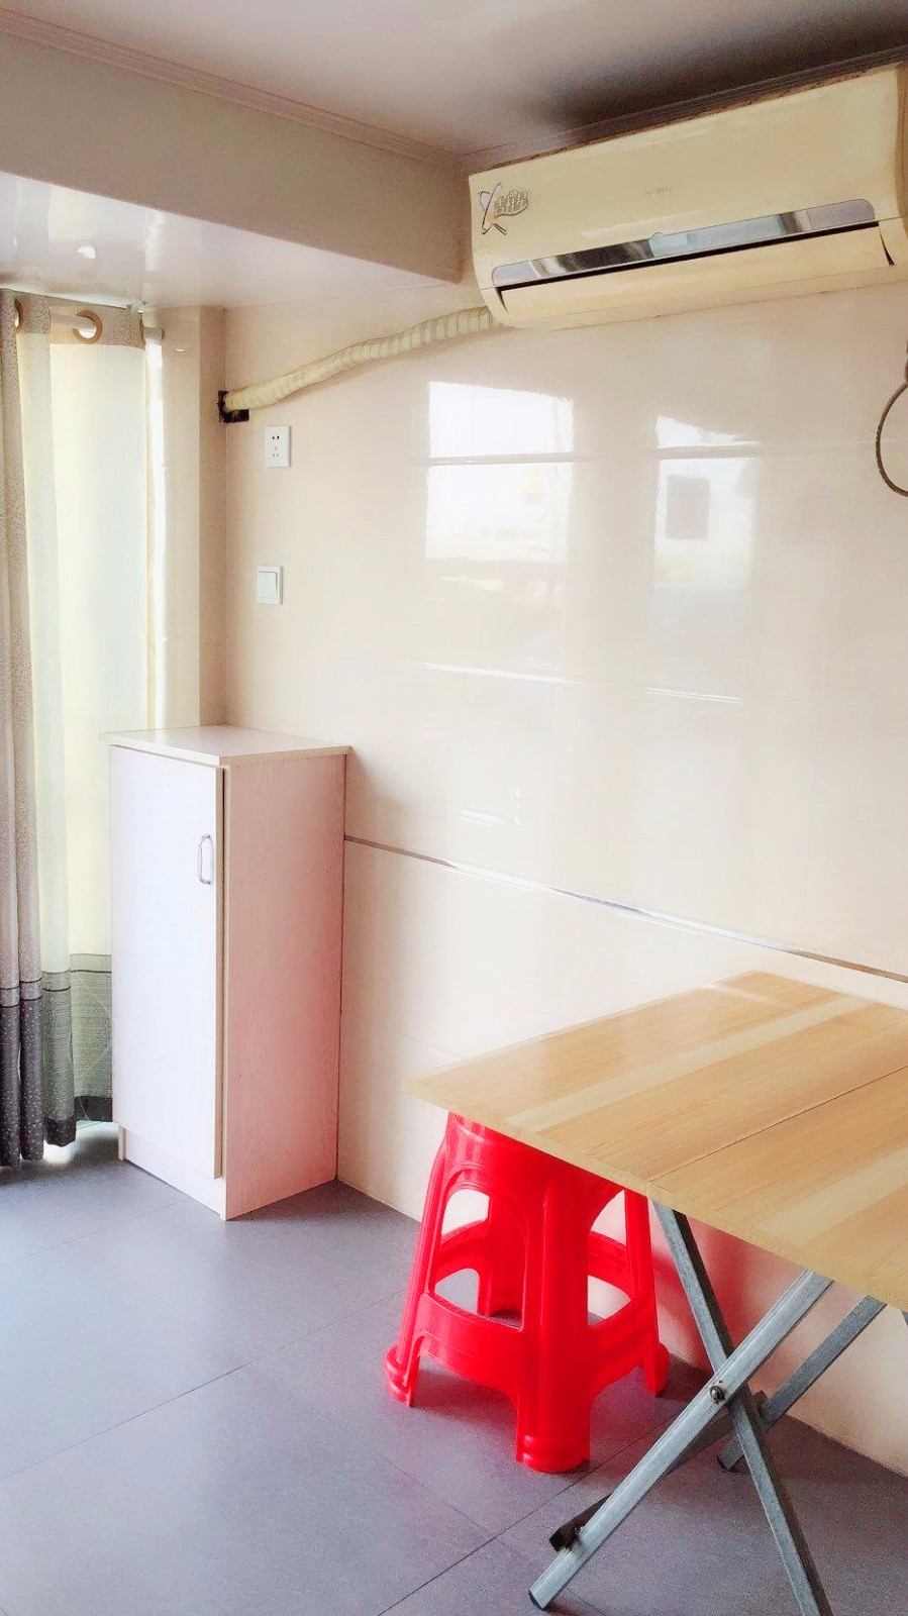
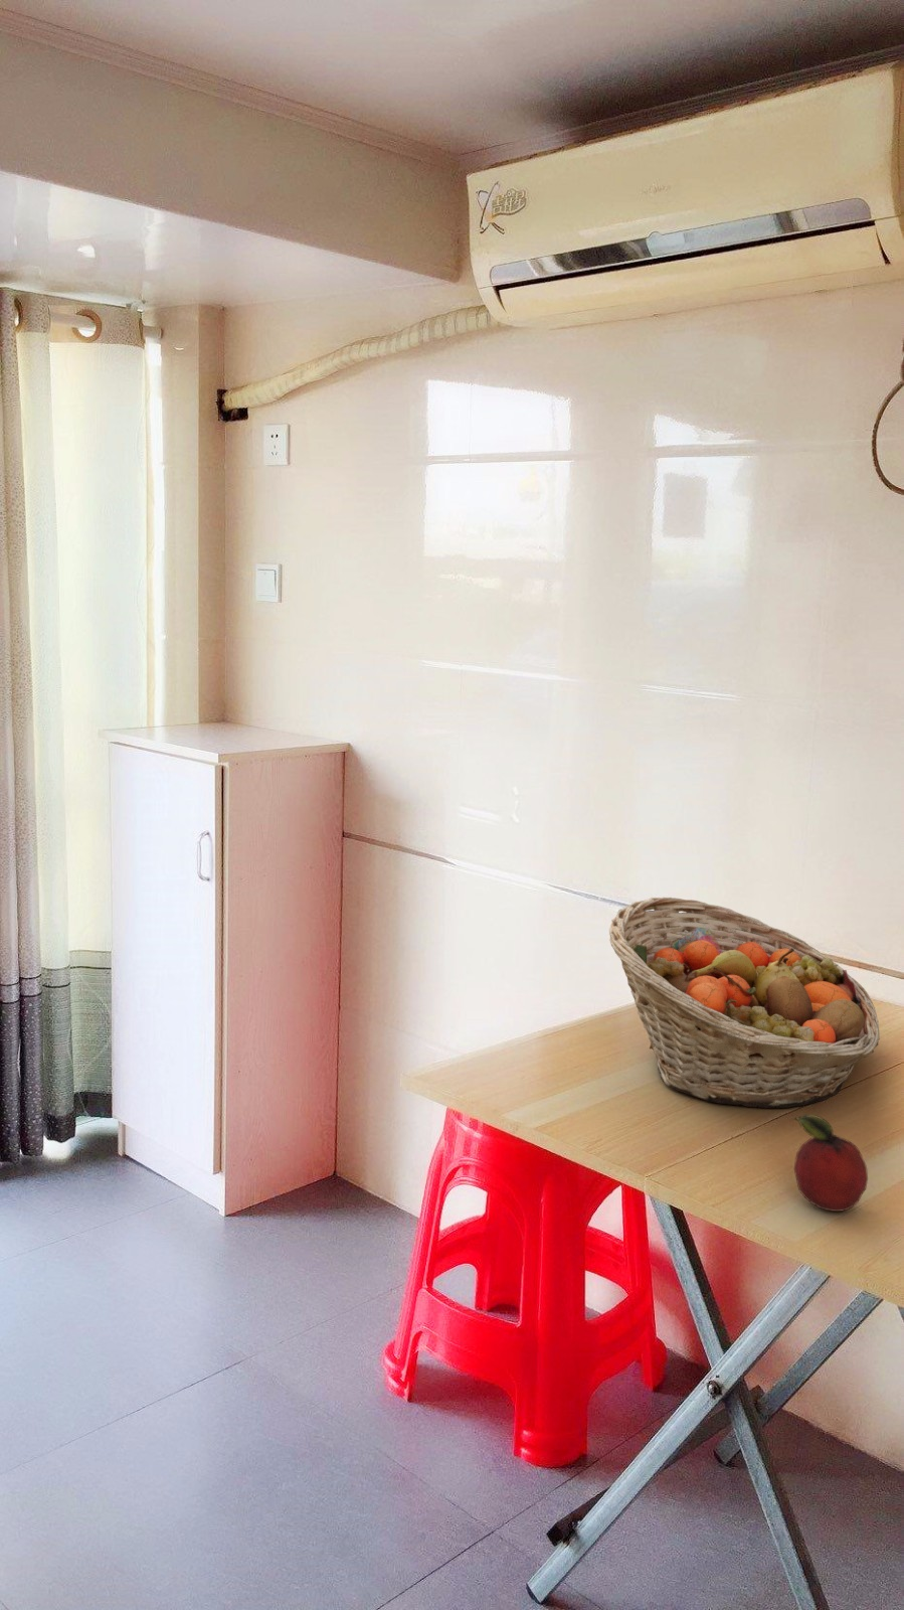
+ fruit (828, 1163)
+ fruit basket (743, 994)
